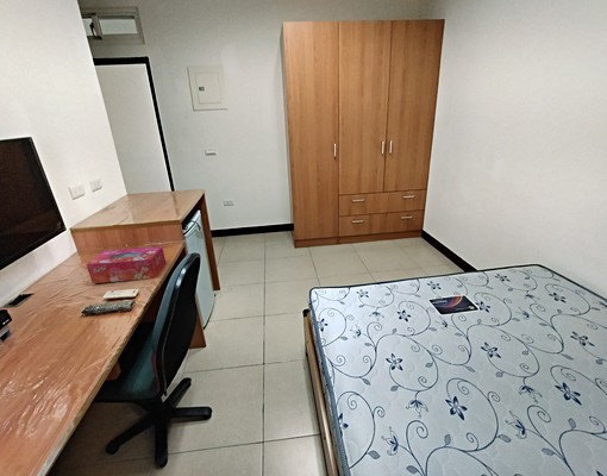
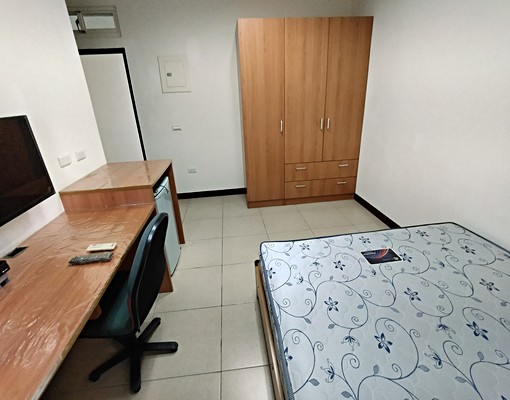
- tissue box (129, 264)
